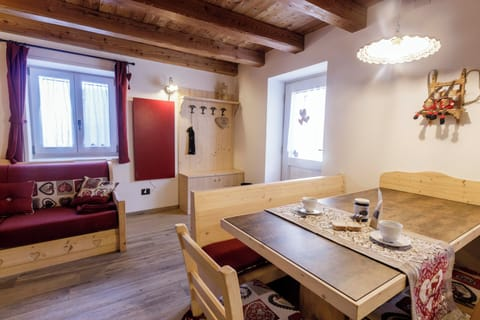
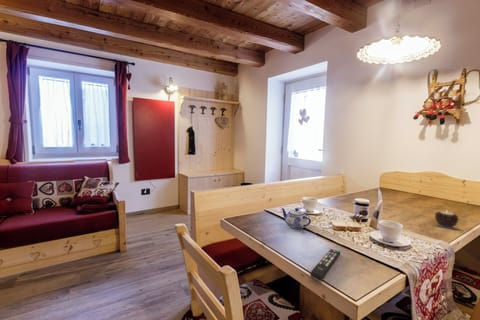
+ teapot (294, 216)
+ candle (446, 218)
+ remote control (326, 262)
